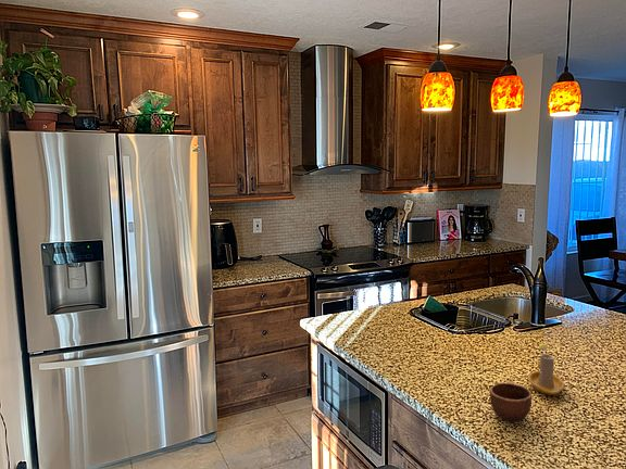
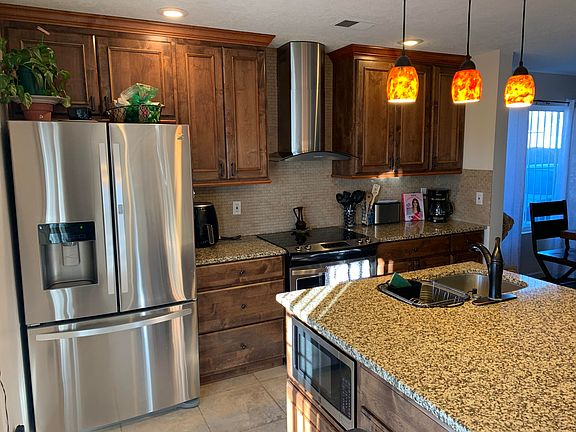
- mug (508, 401)
- candle holder (546, 367)
